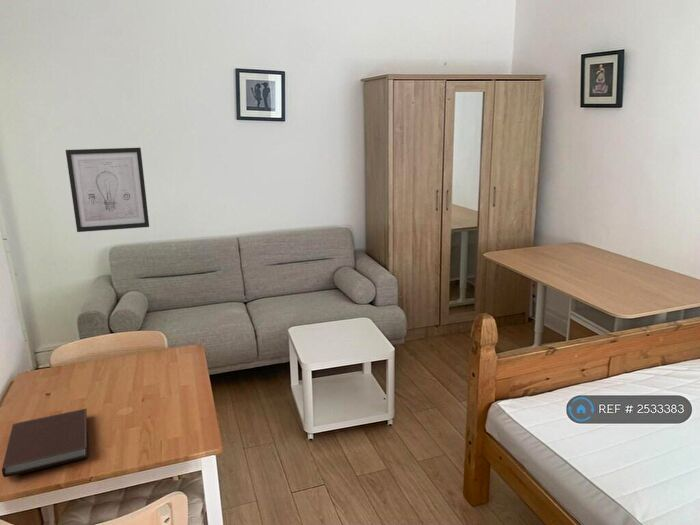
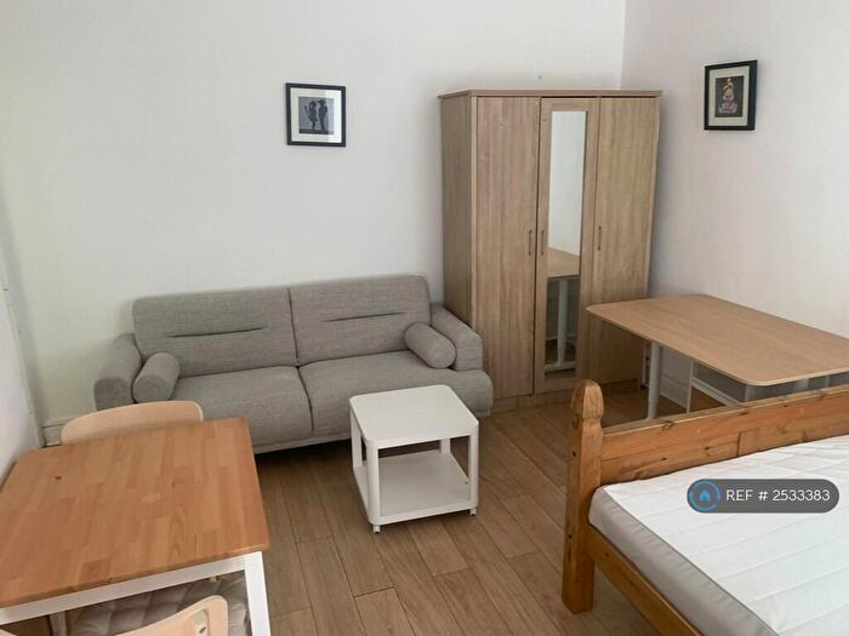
- wall art (108, 189)
- notebook (48, 440)
